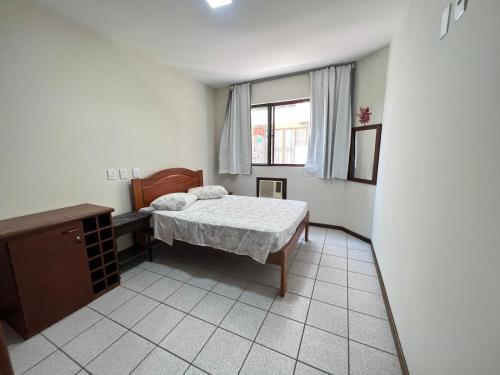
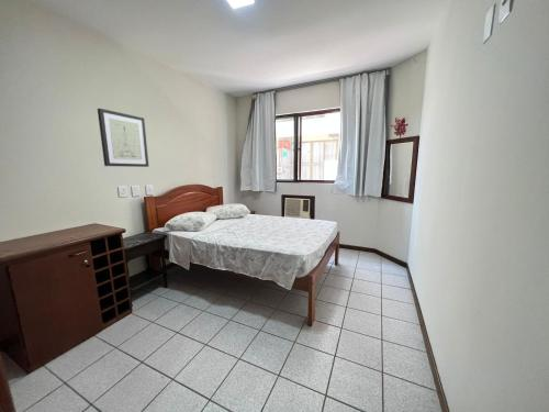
+ wall art (125, 141)
